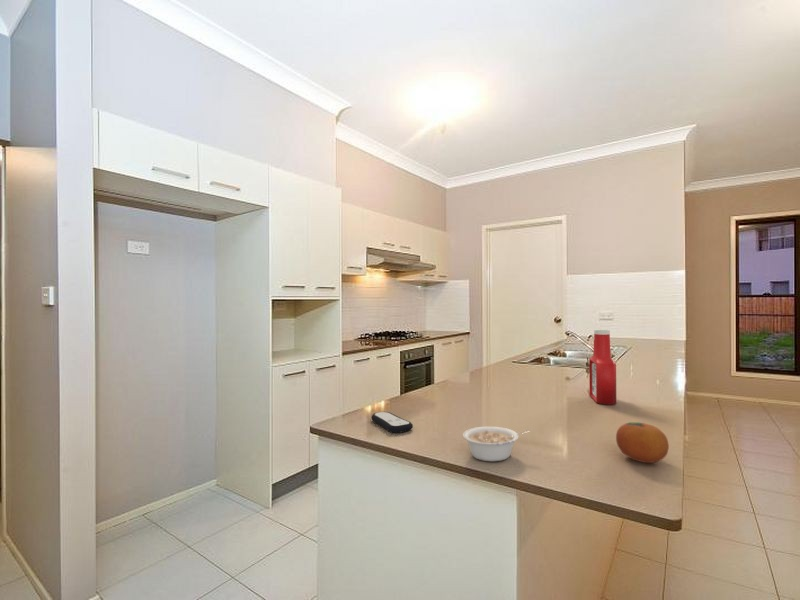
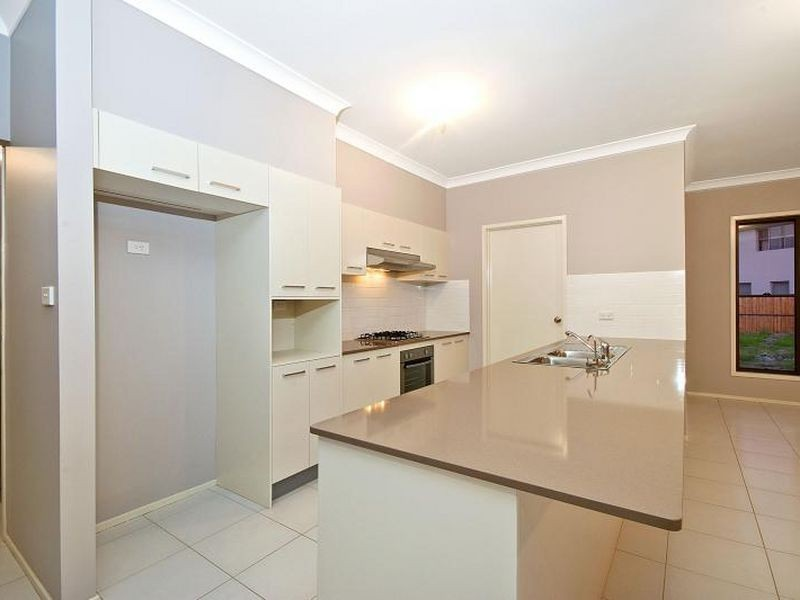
- remote control (390, 421)
- fruit (641, 442)
- legume (492, 442)
- soap bottle (602, 364)
